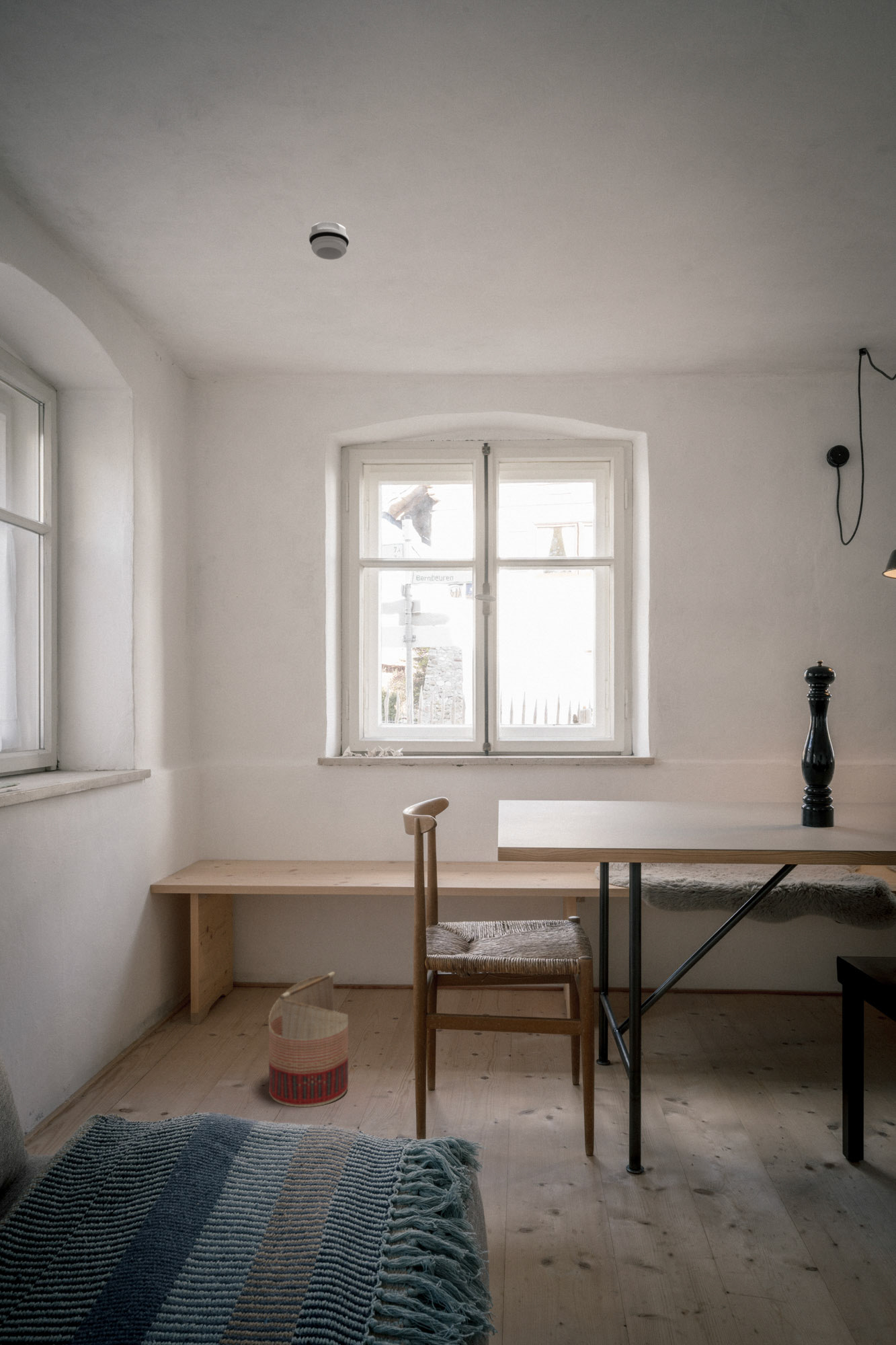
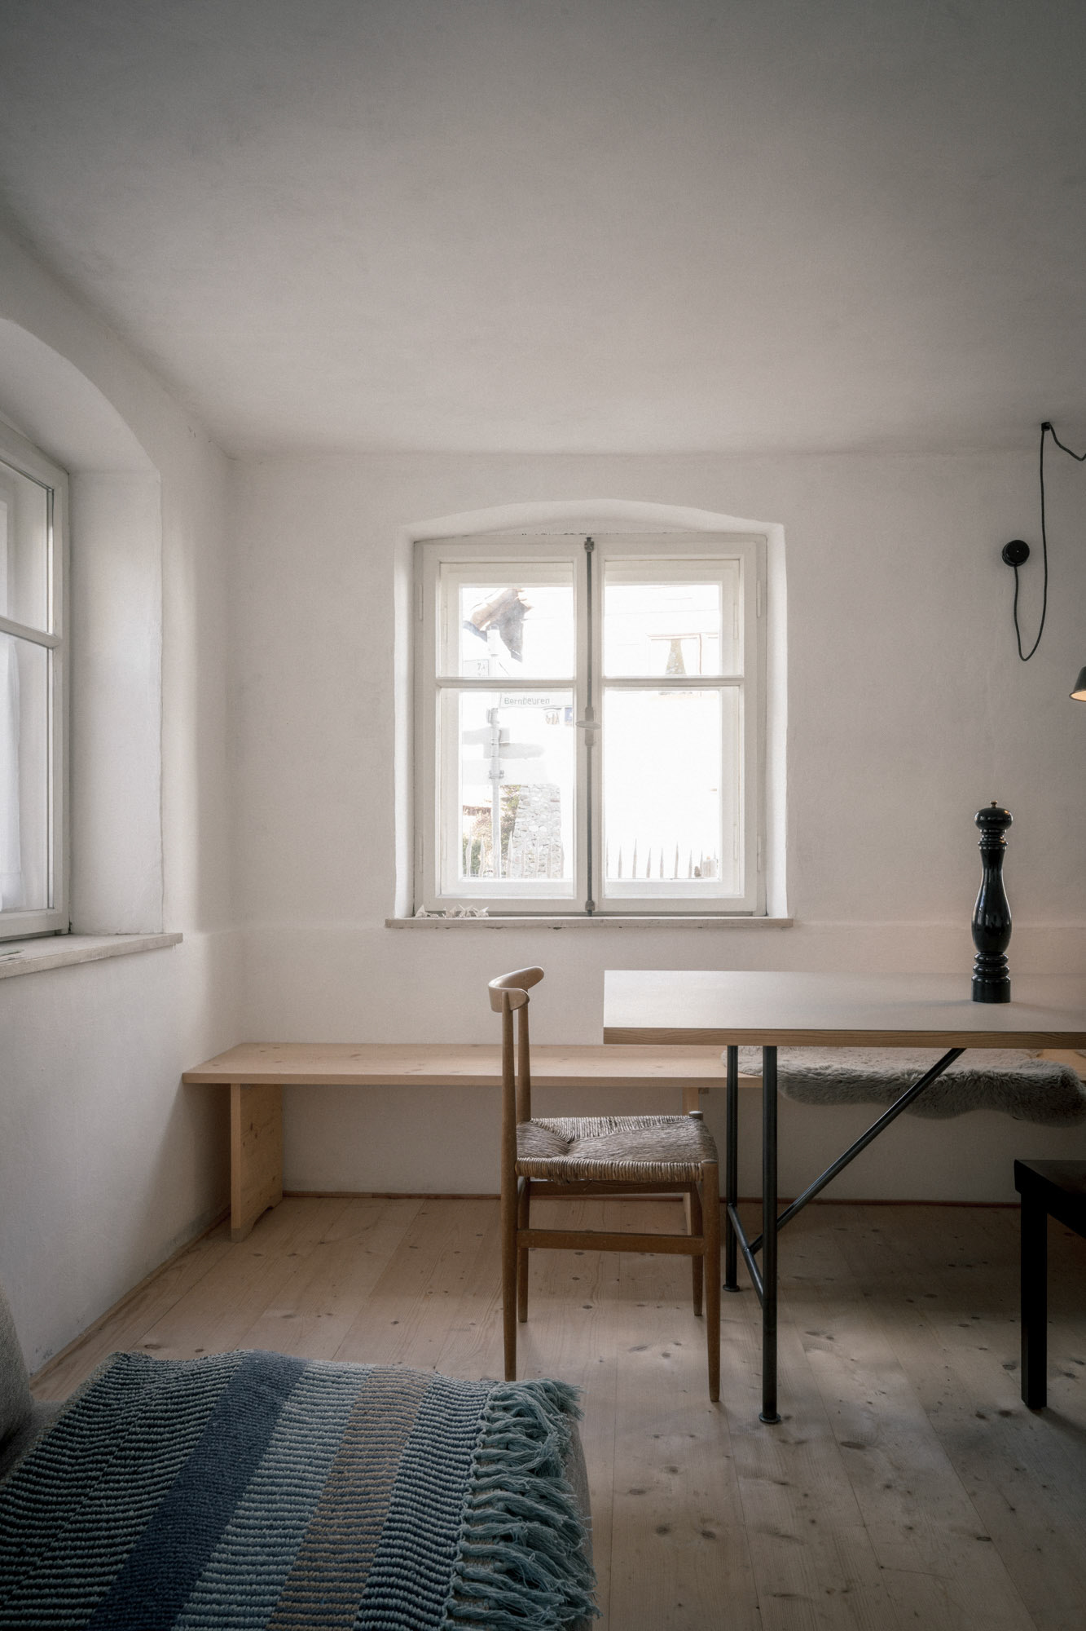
- basket (309, 1036)
- smoke detector (329, 241)
